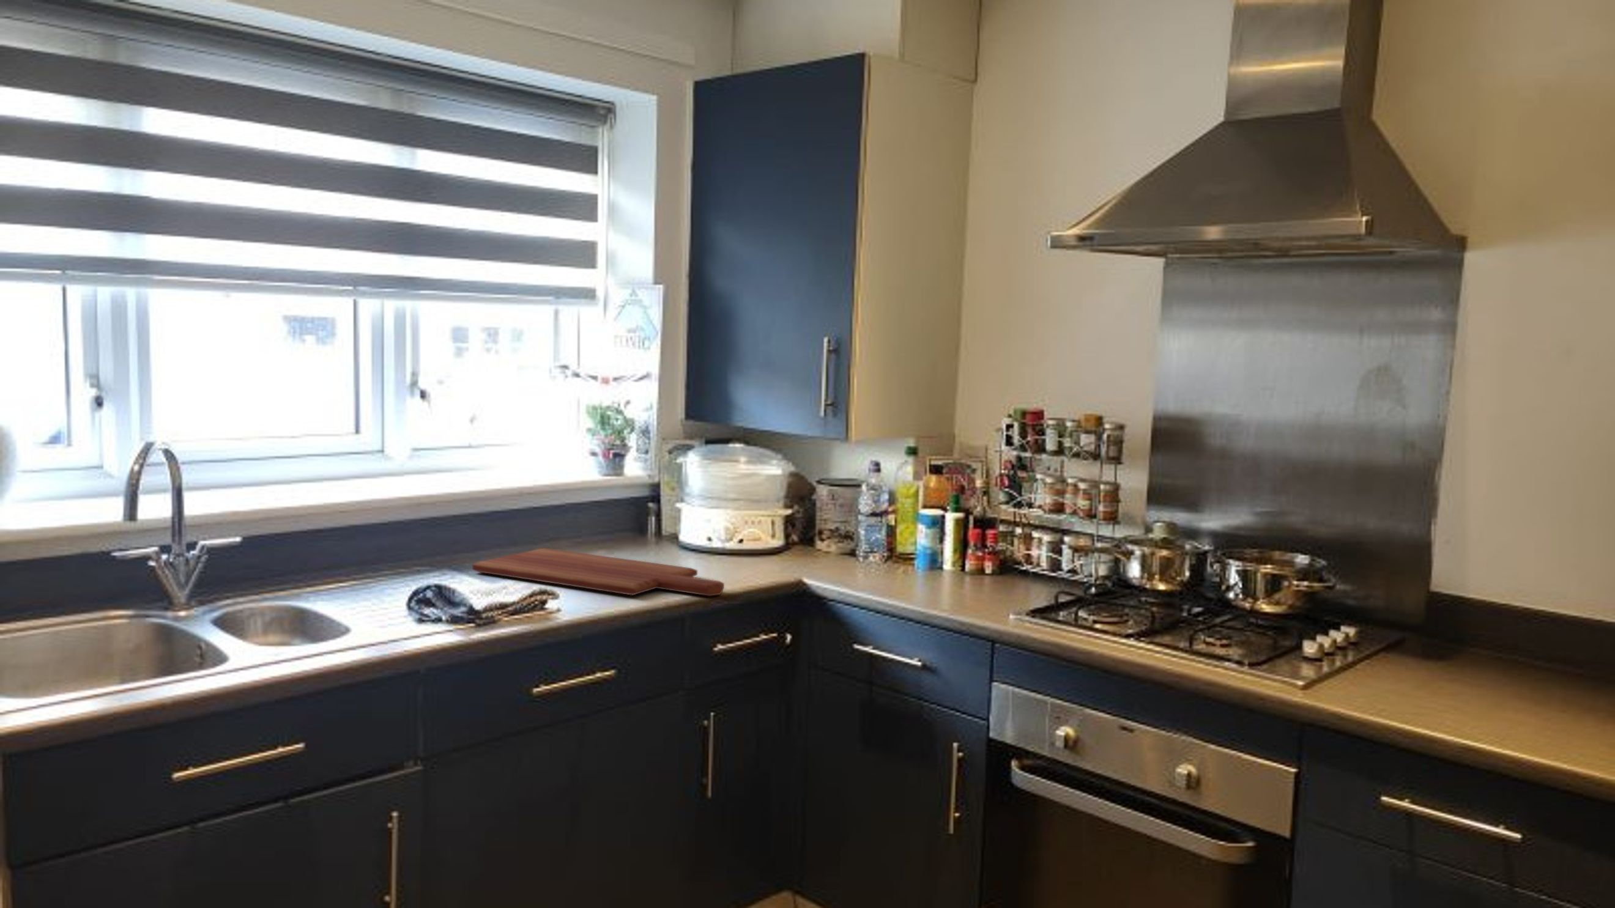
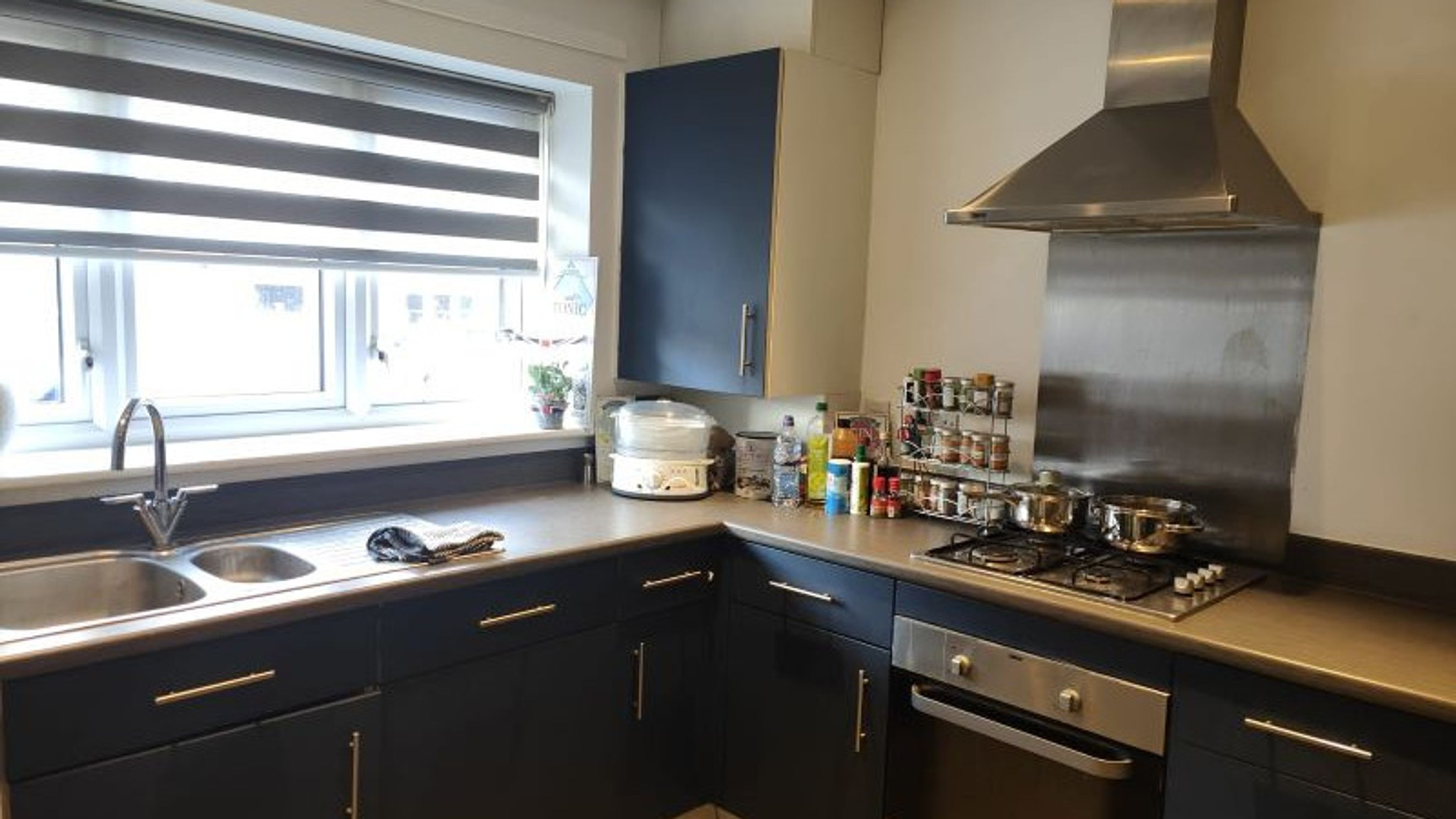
- cutting board (591, 571)
